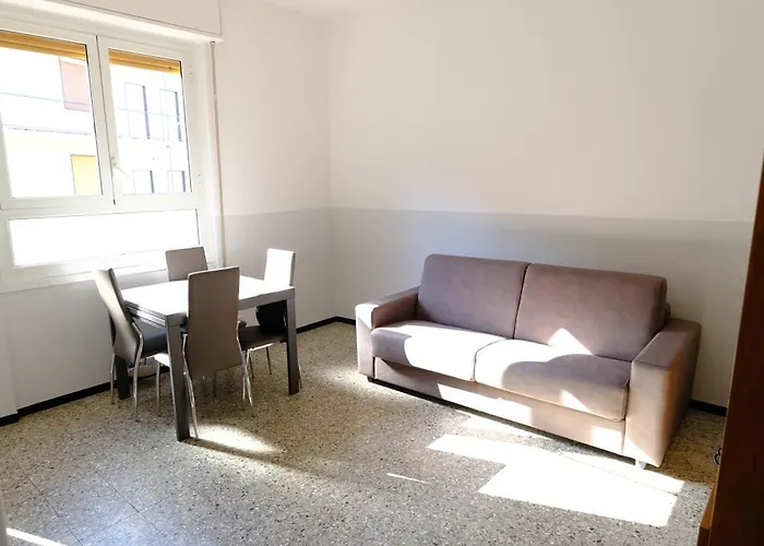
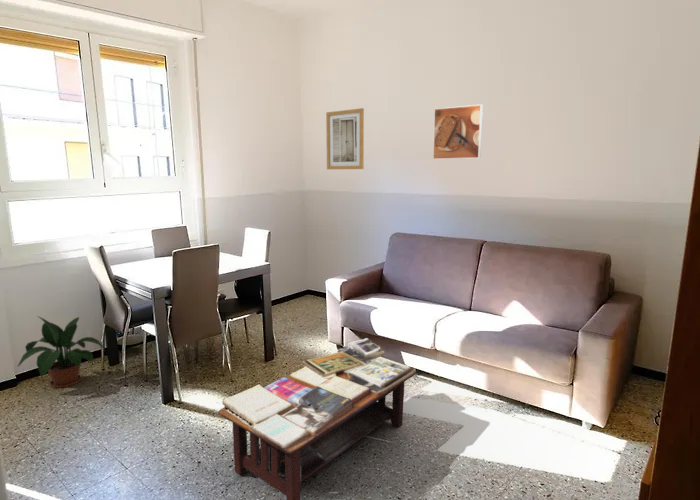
+ wall art (344, 140)
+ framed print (456, 133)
+ potted plant (60, 346)
+ coffee table (329, 407)
